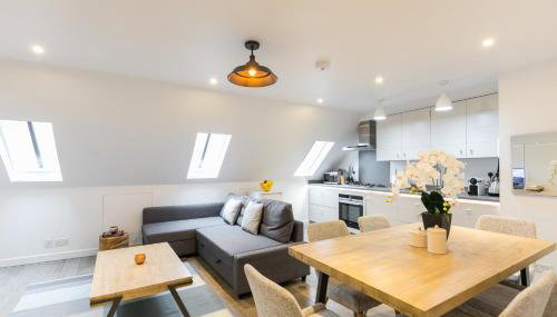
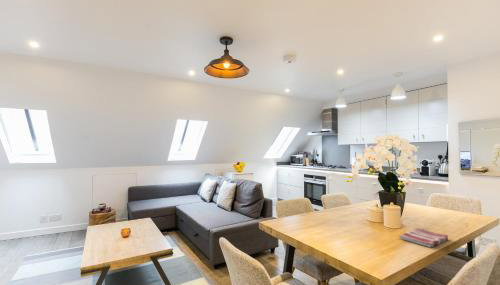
+ dish towel (423, 236)
